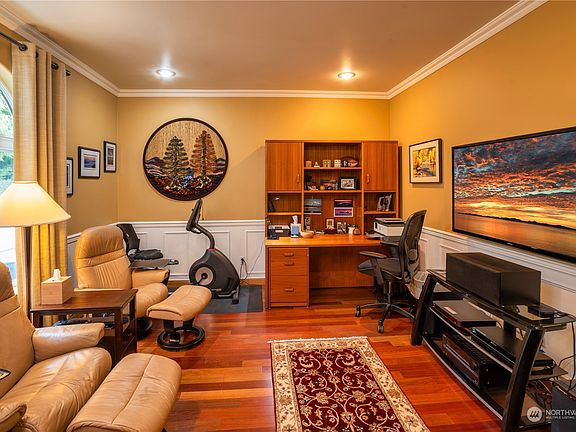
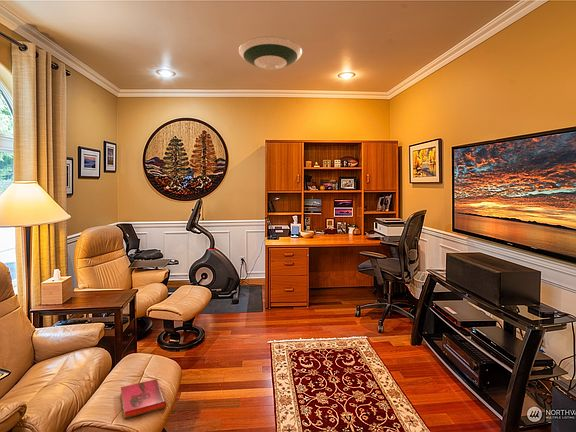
+ hardback book (142, 397)
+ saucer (270, 60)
